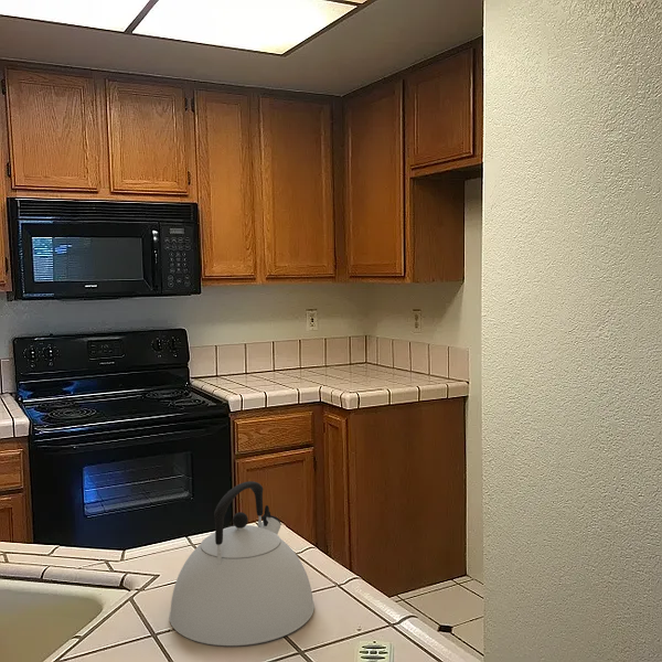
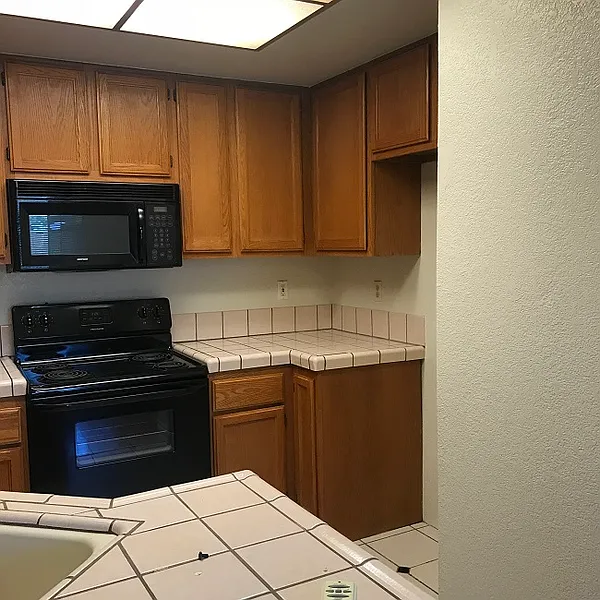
- kettle (242, 546)
